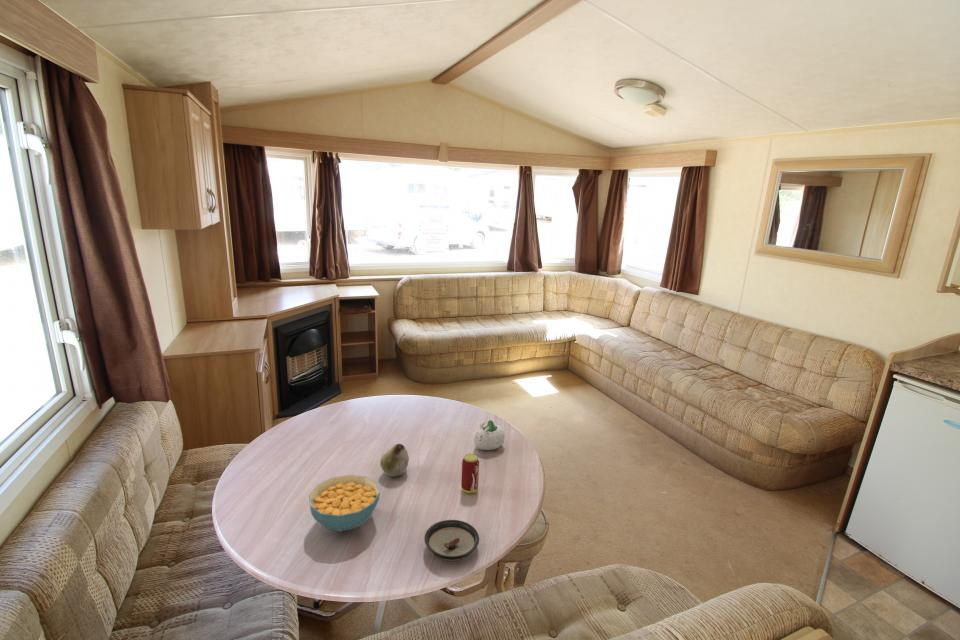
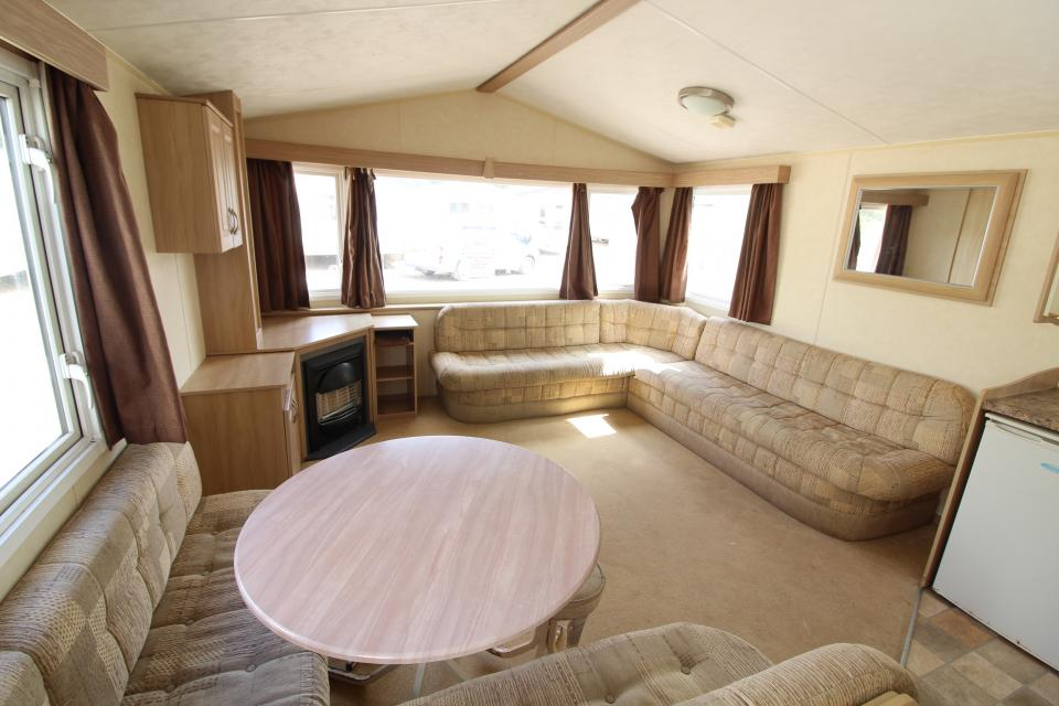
- beverage can (470, 473)
- fruit (394, 457)
- cereal bowl (345, 508)
- succulent planter (489, 433)
- saucer (451, 542)
